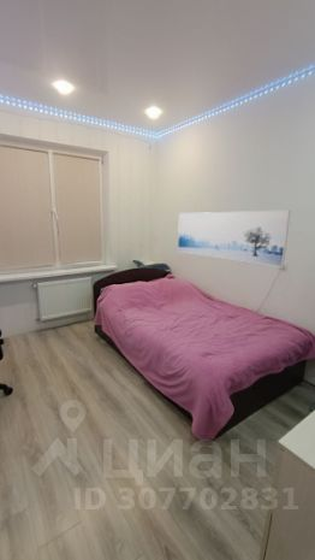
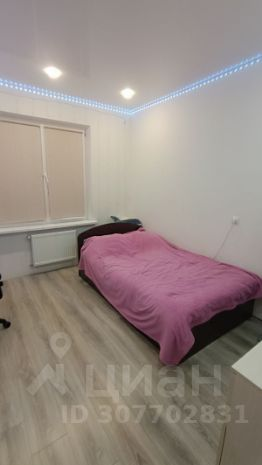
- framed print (221, 235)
